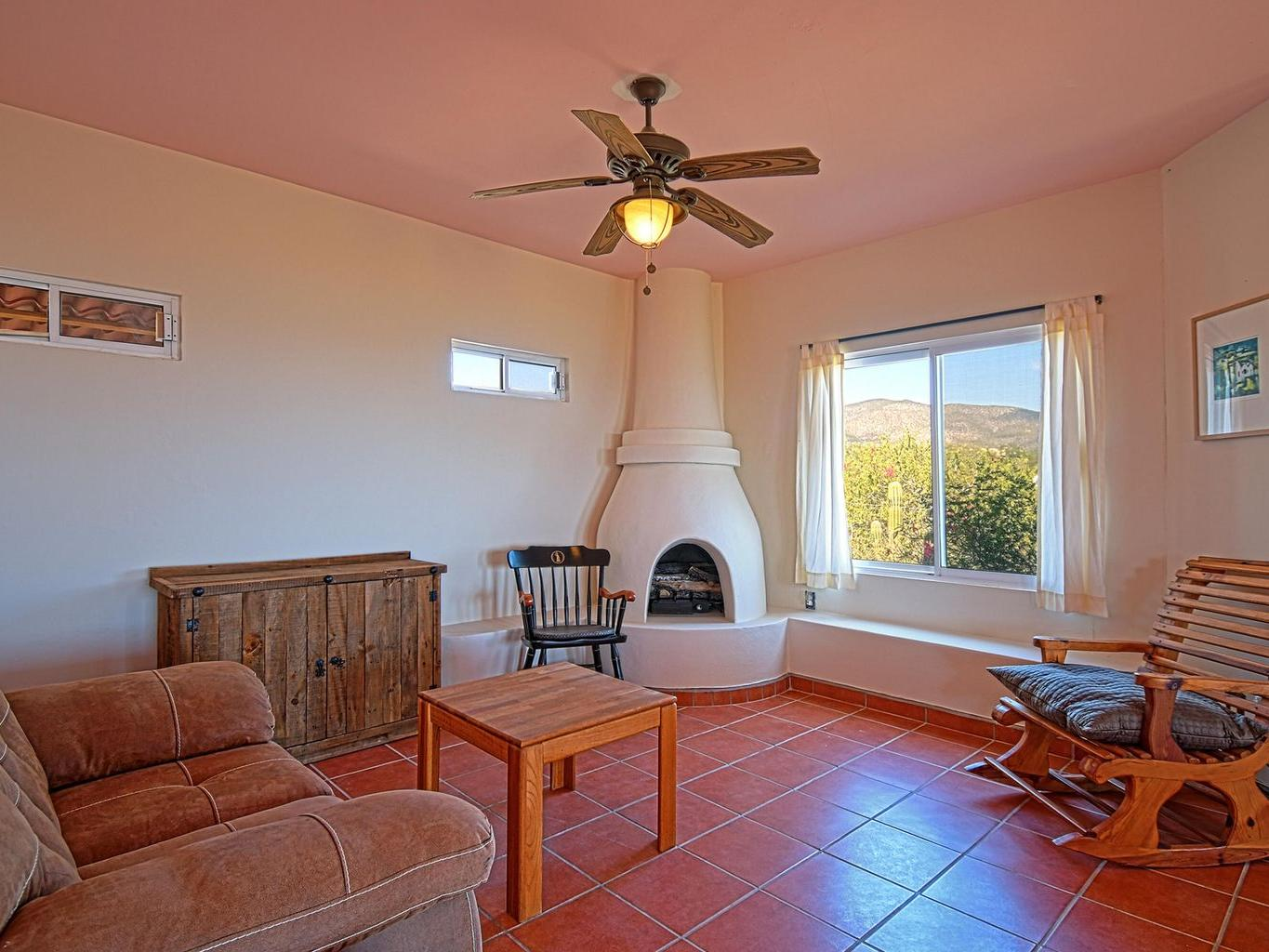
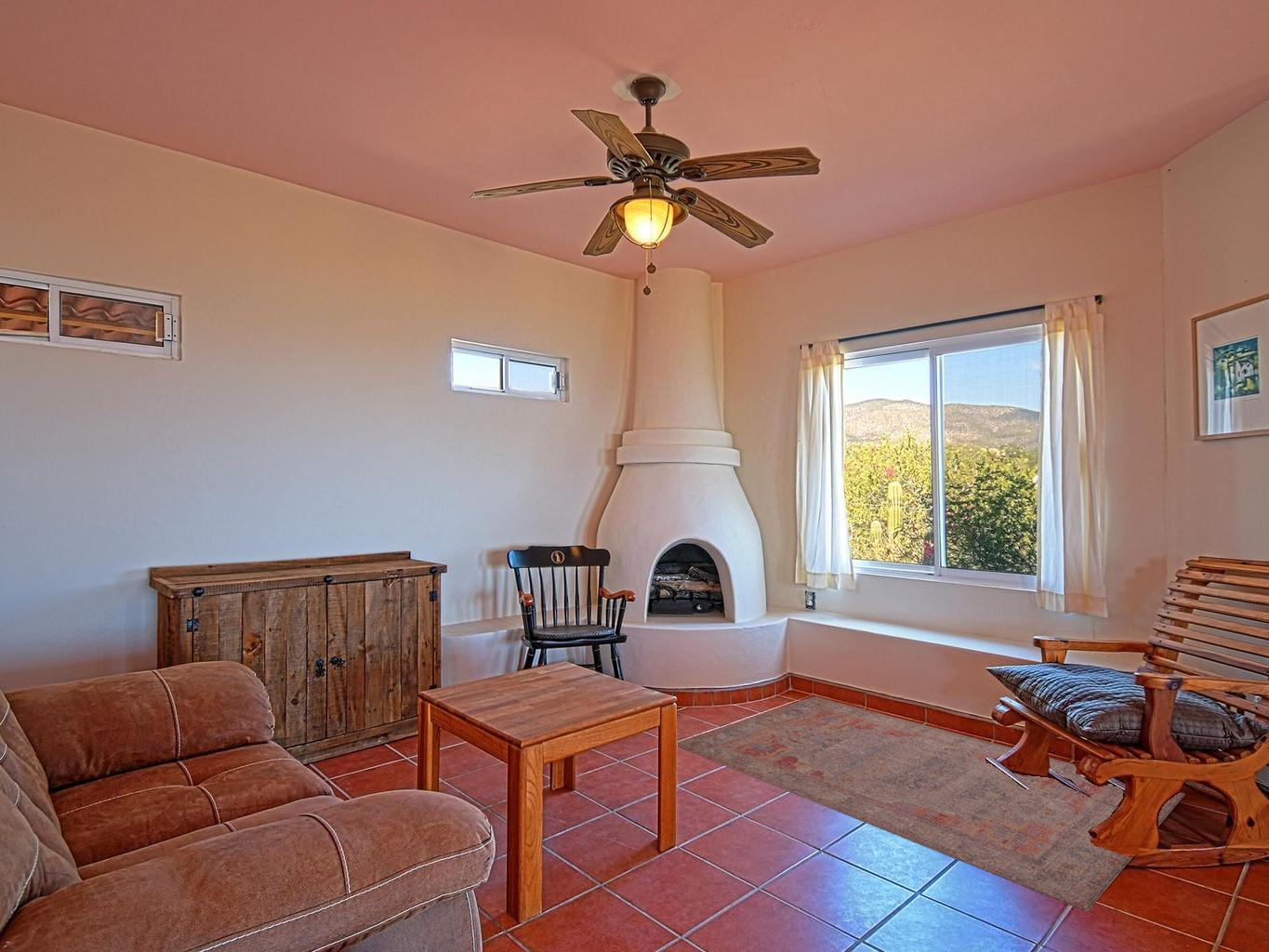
+ rug (904, 767)
